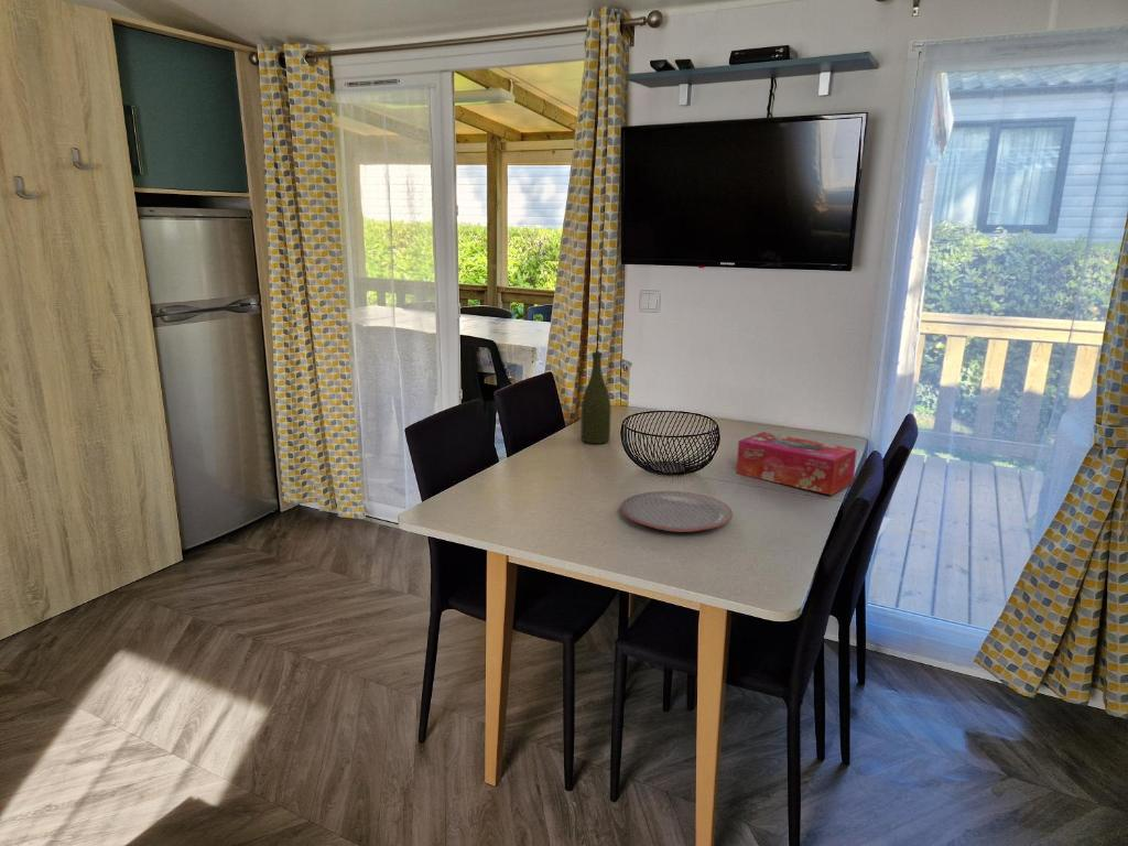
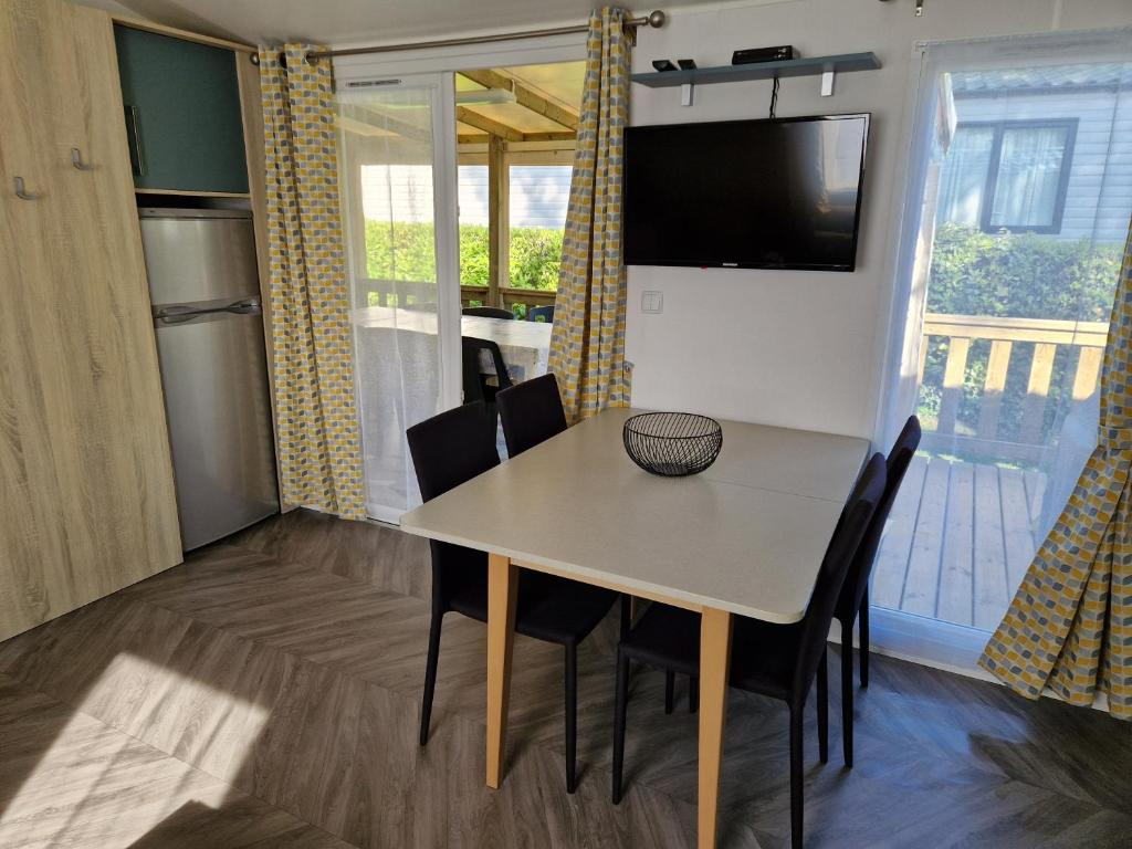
- tissue box (794, 460)
- plate (675, 512)
- bottle (596, 397)
